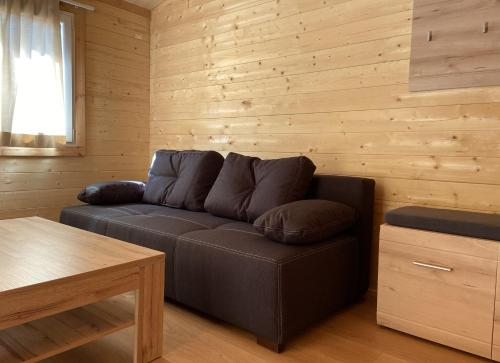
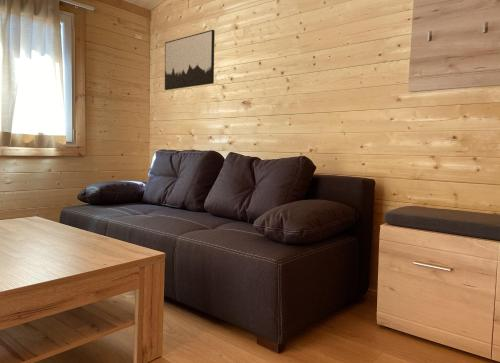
+ wall art (188, 61)
